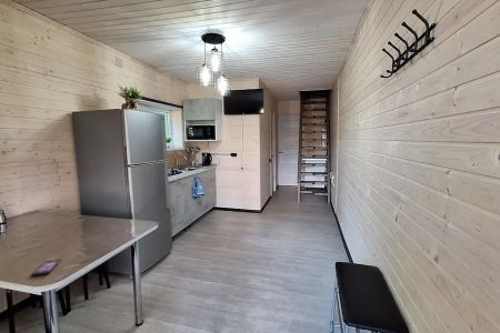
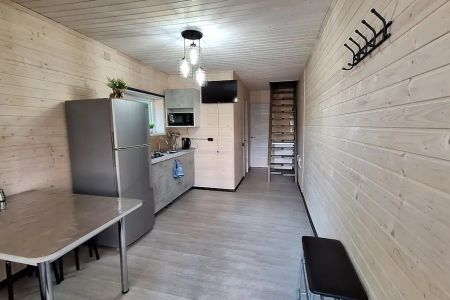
- smartphone (47, 266)
